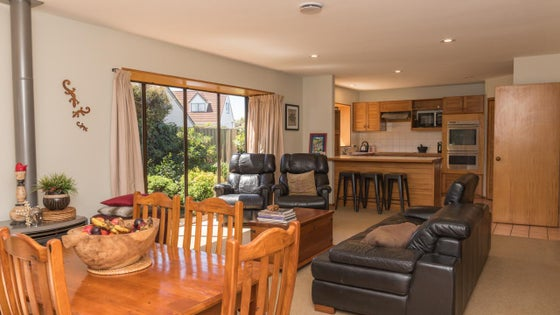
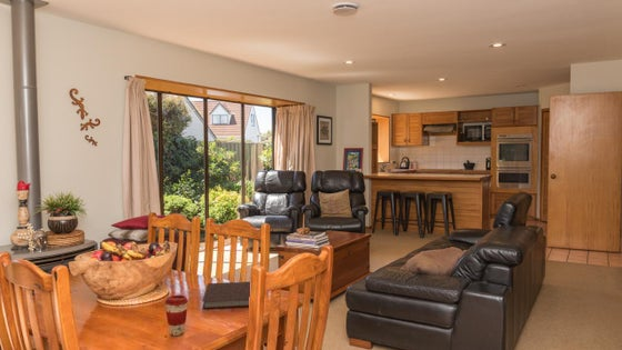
+ notebook (230, 293)
+ coffee cup (177, 314)
